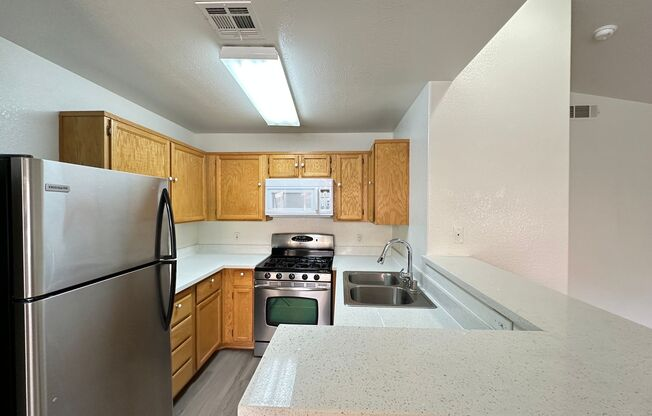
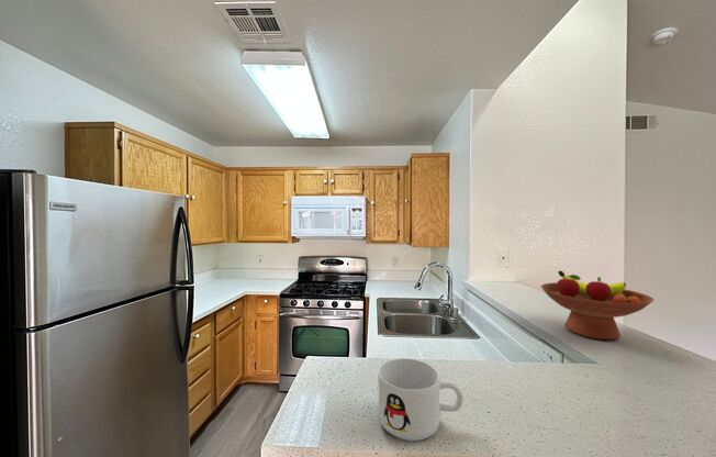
+ mug (419, 397)
+ fruit bowl (591, 303)
